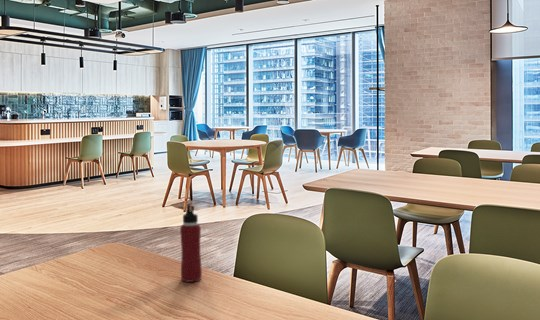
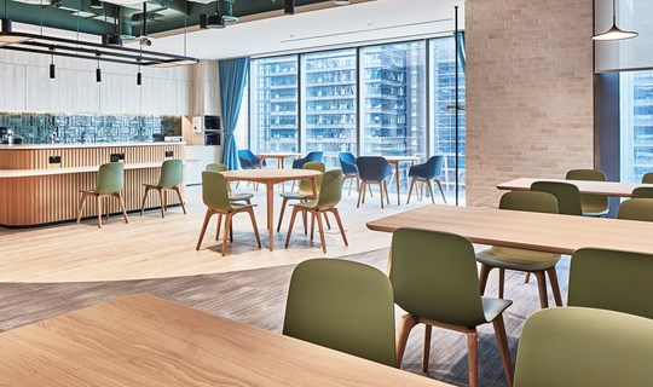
- water bottle (190, 241)
